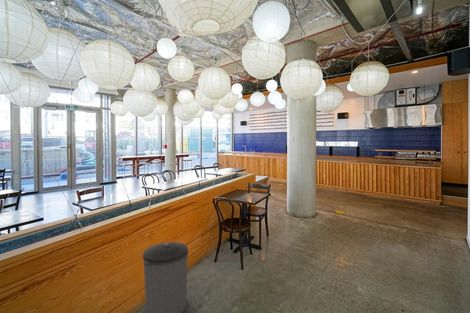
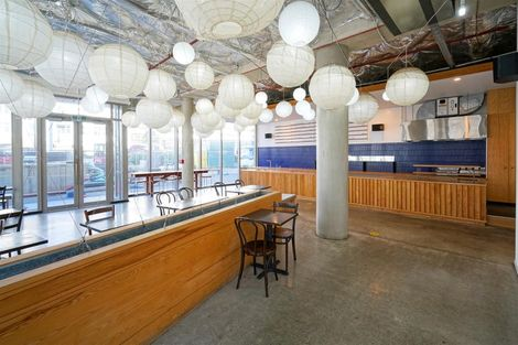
- trash can (166, 275)
